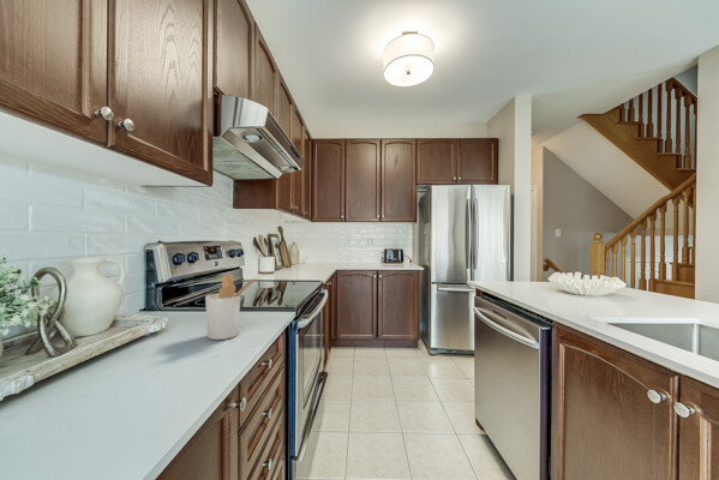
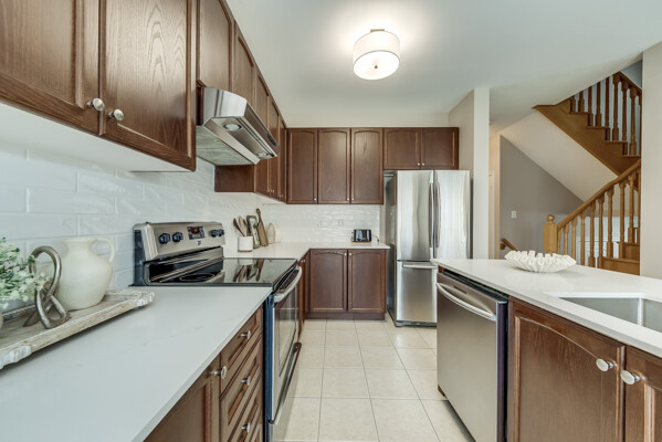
- utensil holder (232, 305)
